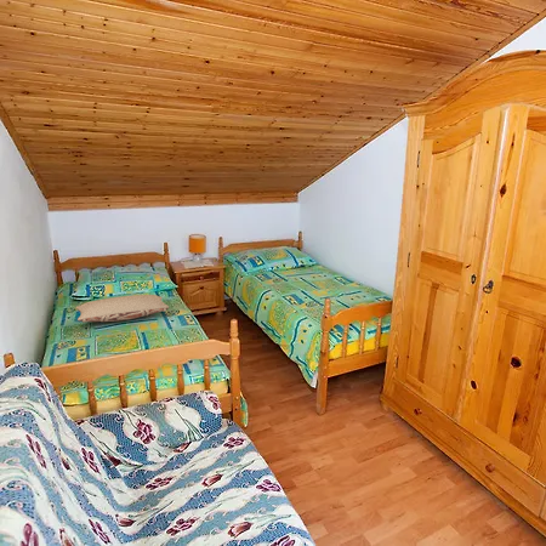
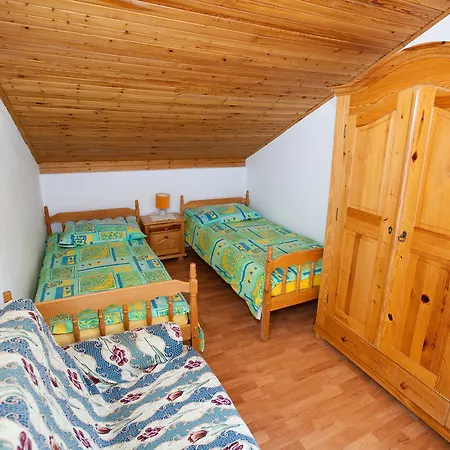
- pillow (123, 308)
